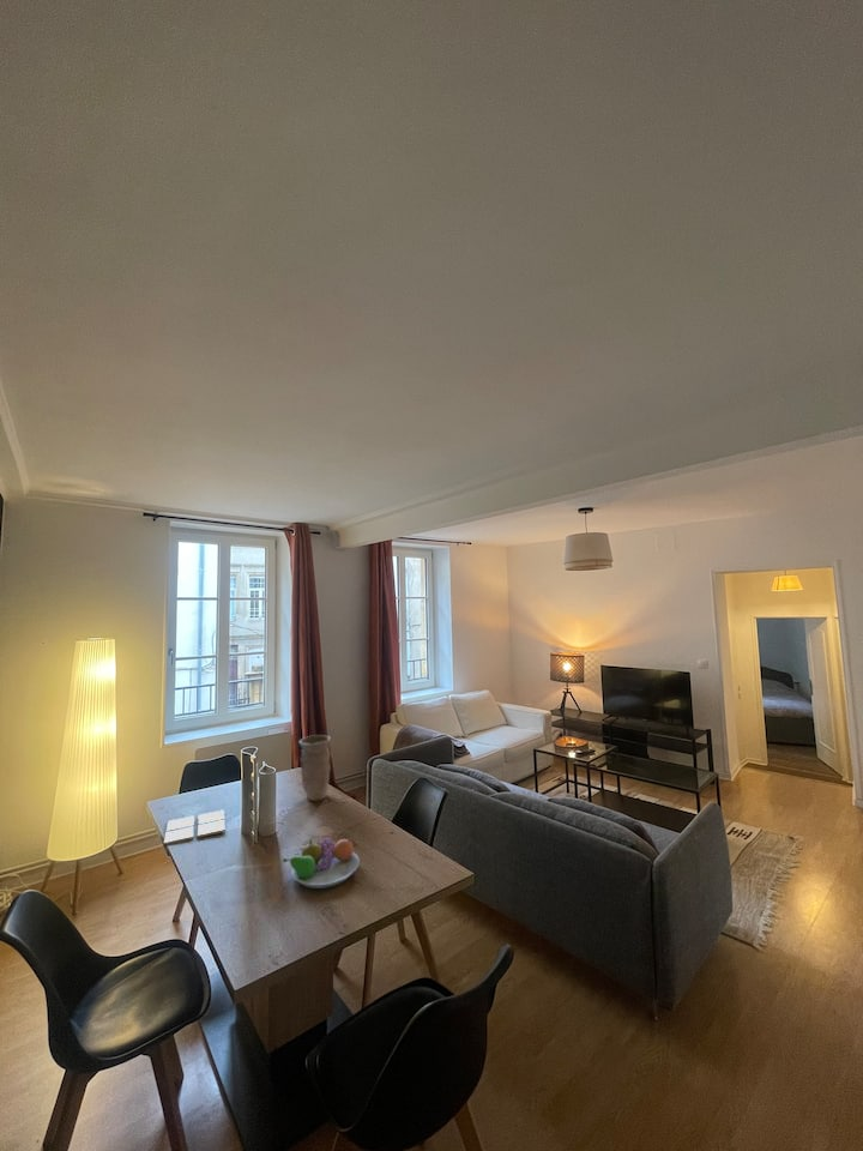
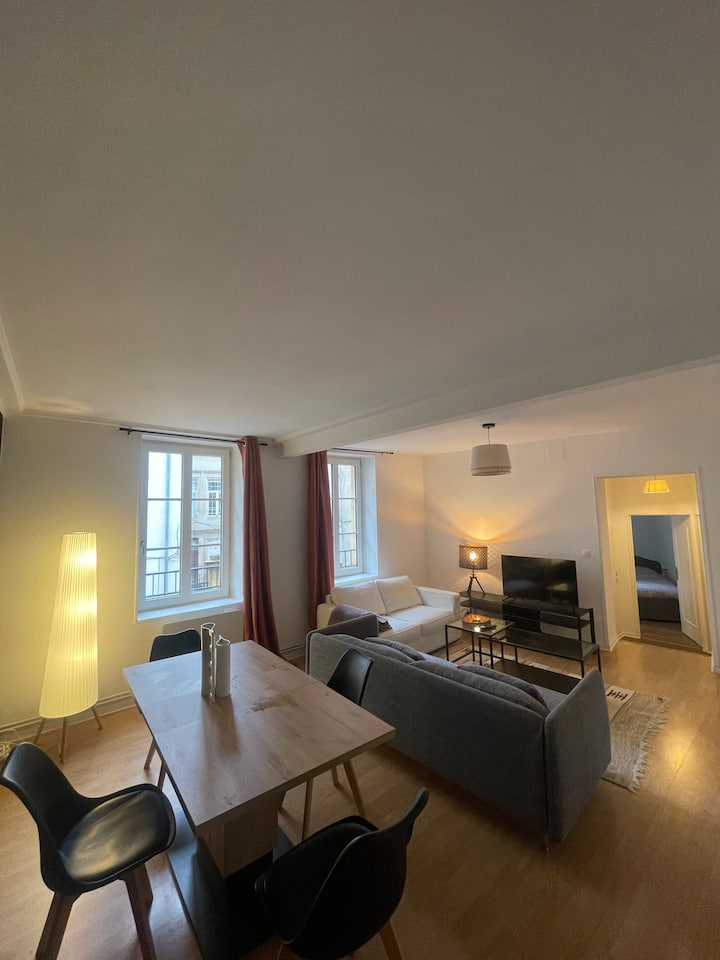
- vase (315, 767)
- fruit bowl (322, 857)
- drink coaster (198, 826)
